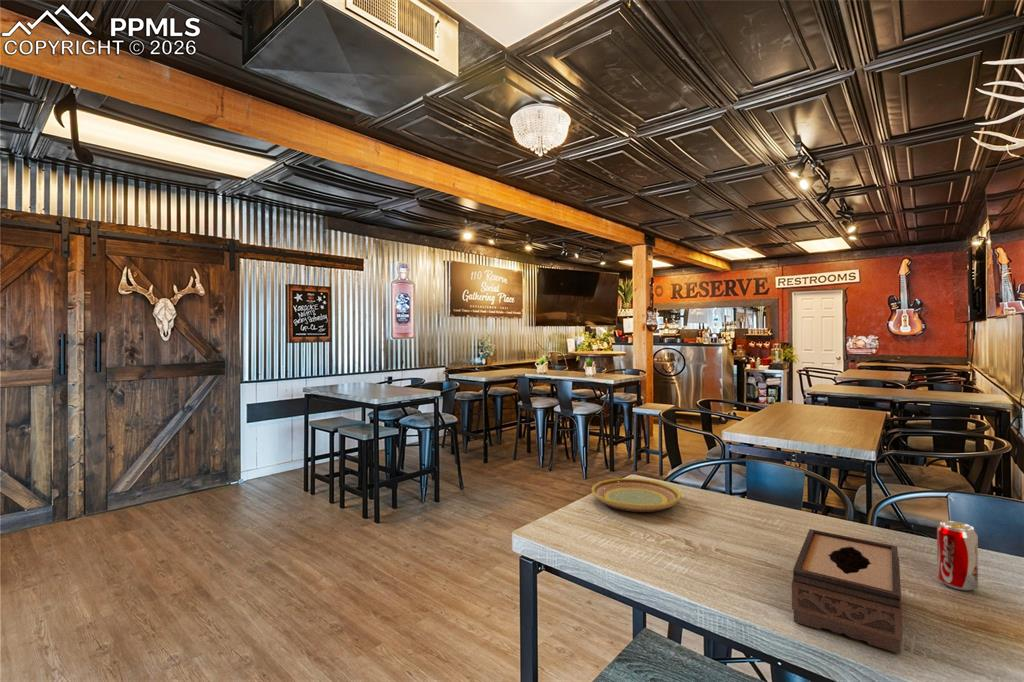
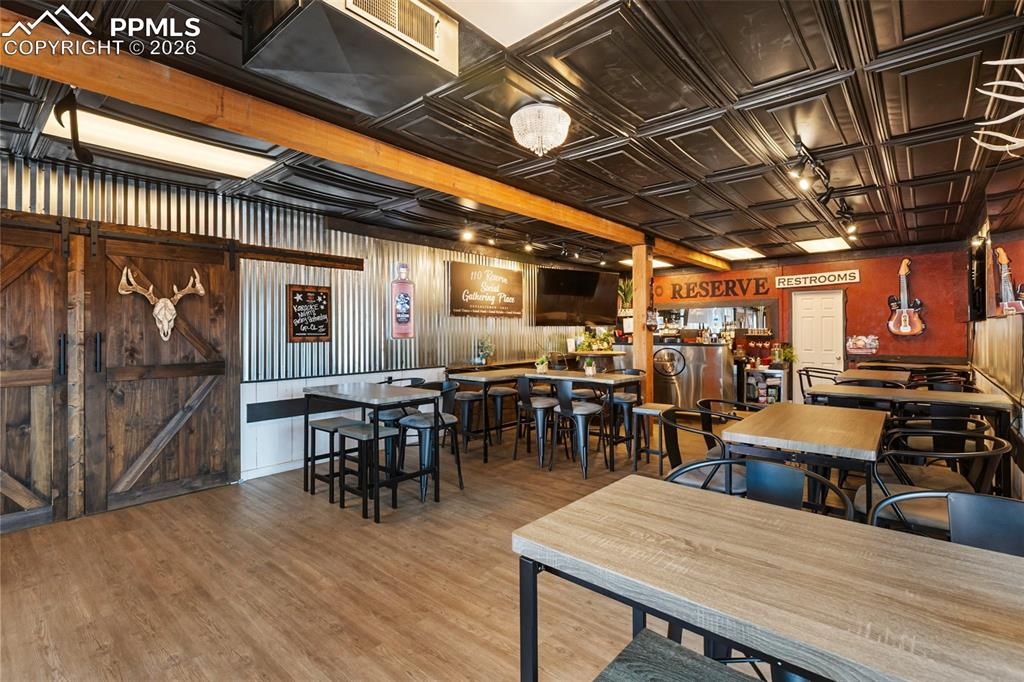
- plate (635, 496)
- tissue box (848, 581)
- beverage can (957, 555)
